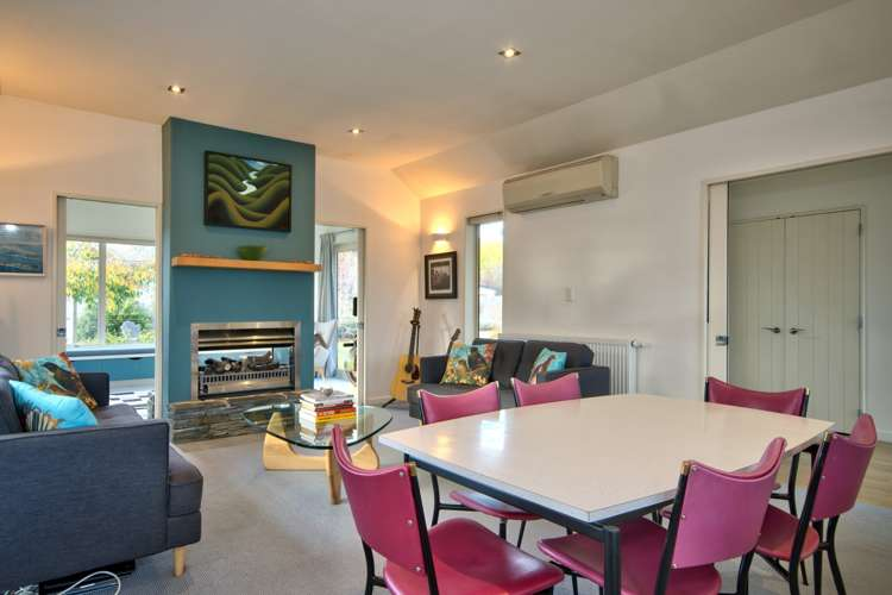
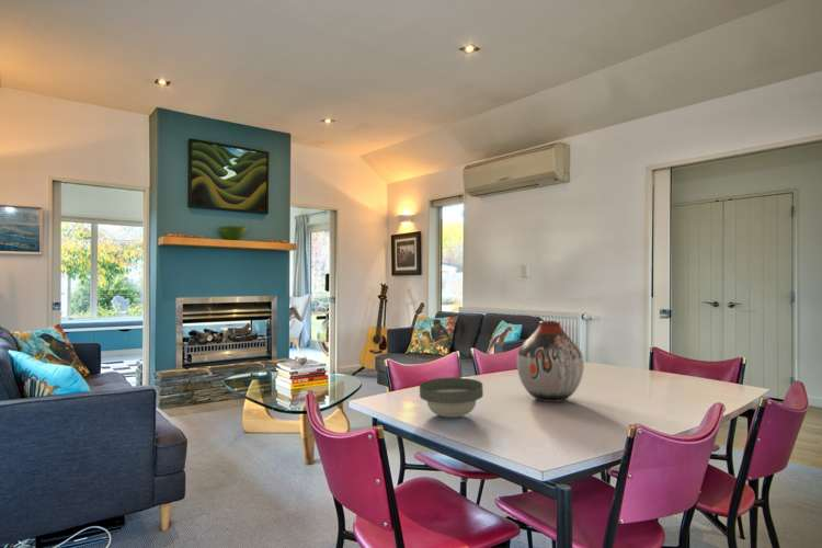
+ vase (549, 359)
+ bowl (450, 399)
